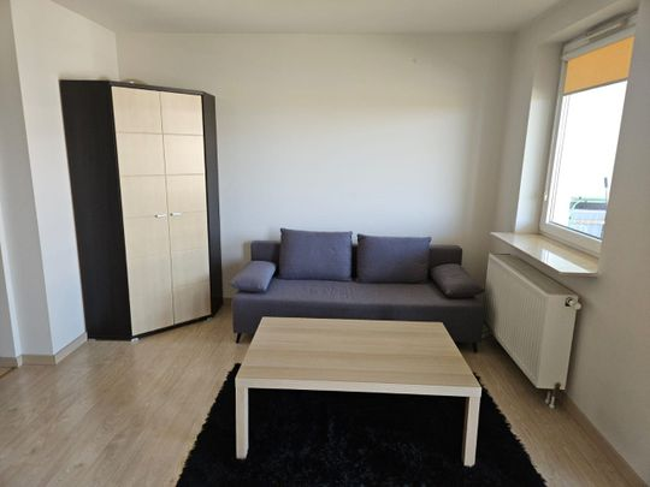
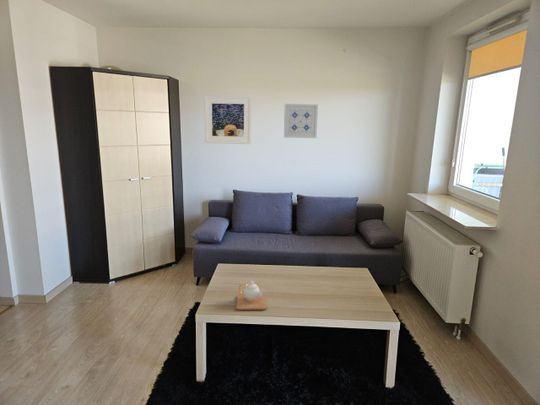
+ teapot (251, 292)
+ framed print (228, 120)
+ wall art (300, 121)
